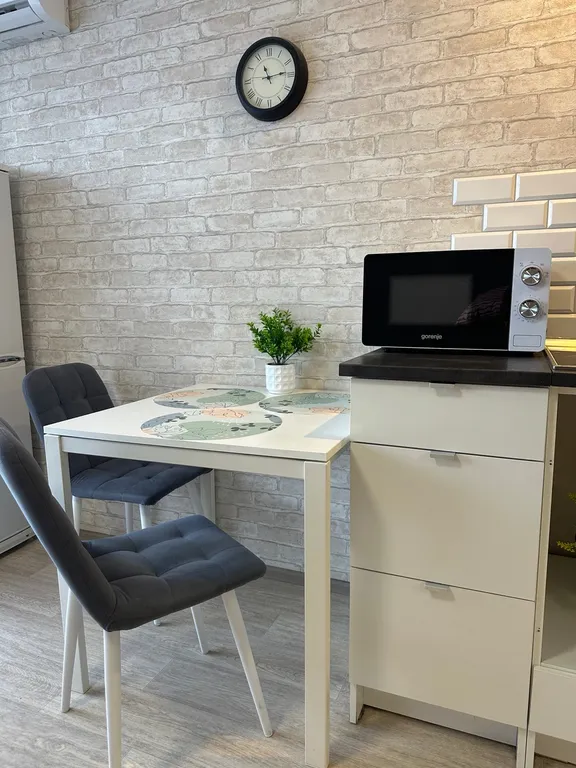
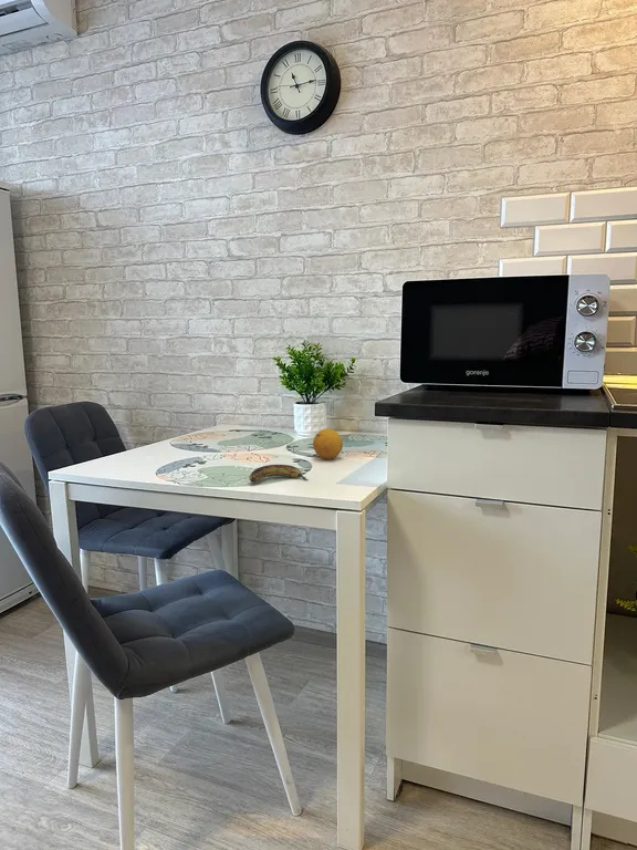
+ fruit (327, 444)
+ banana (275, 474)
